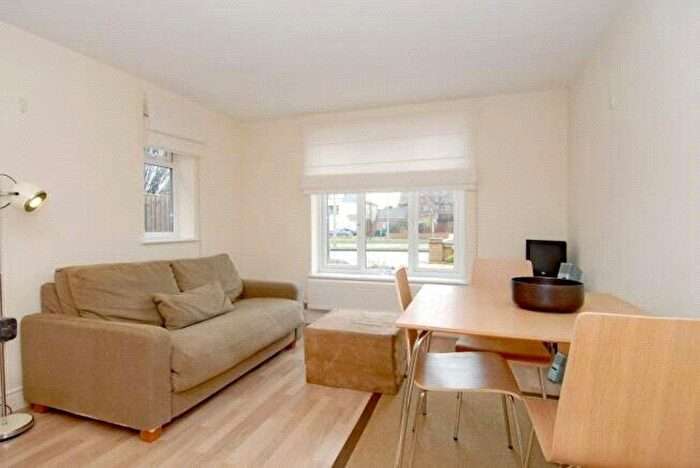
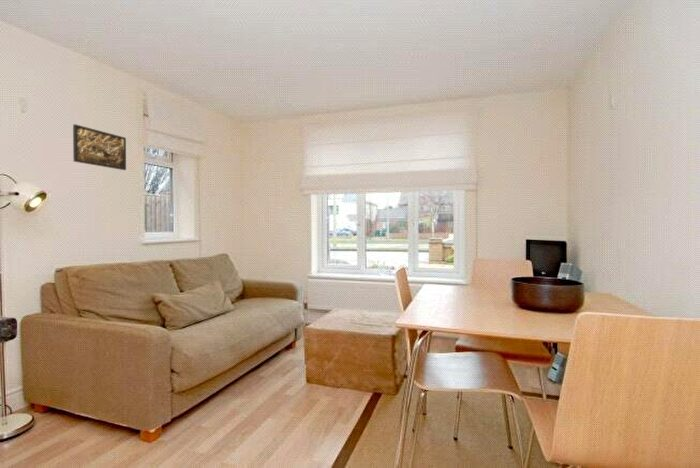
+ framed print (101, 148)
